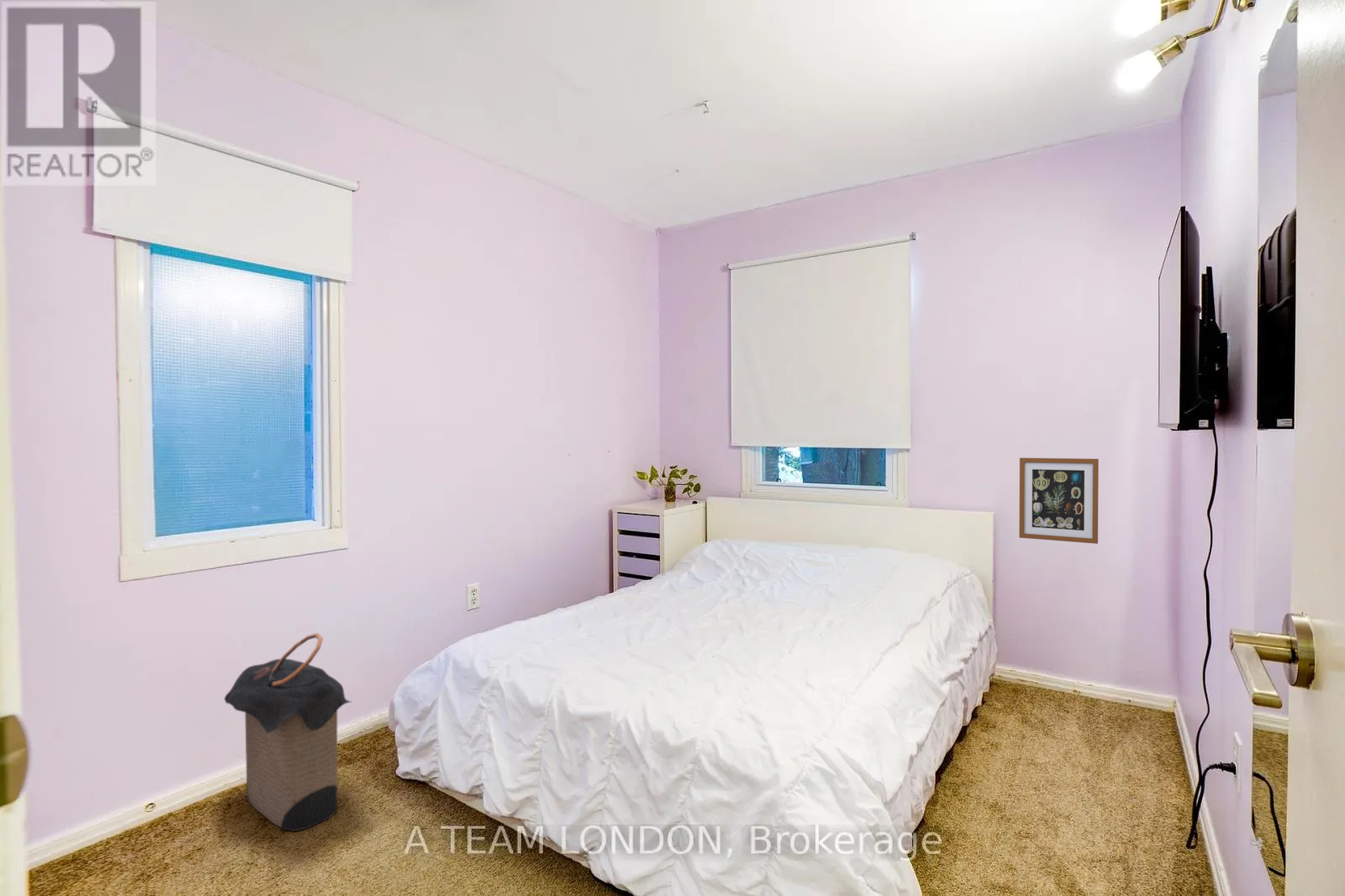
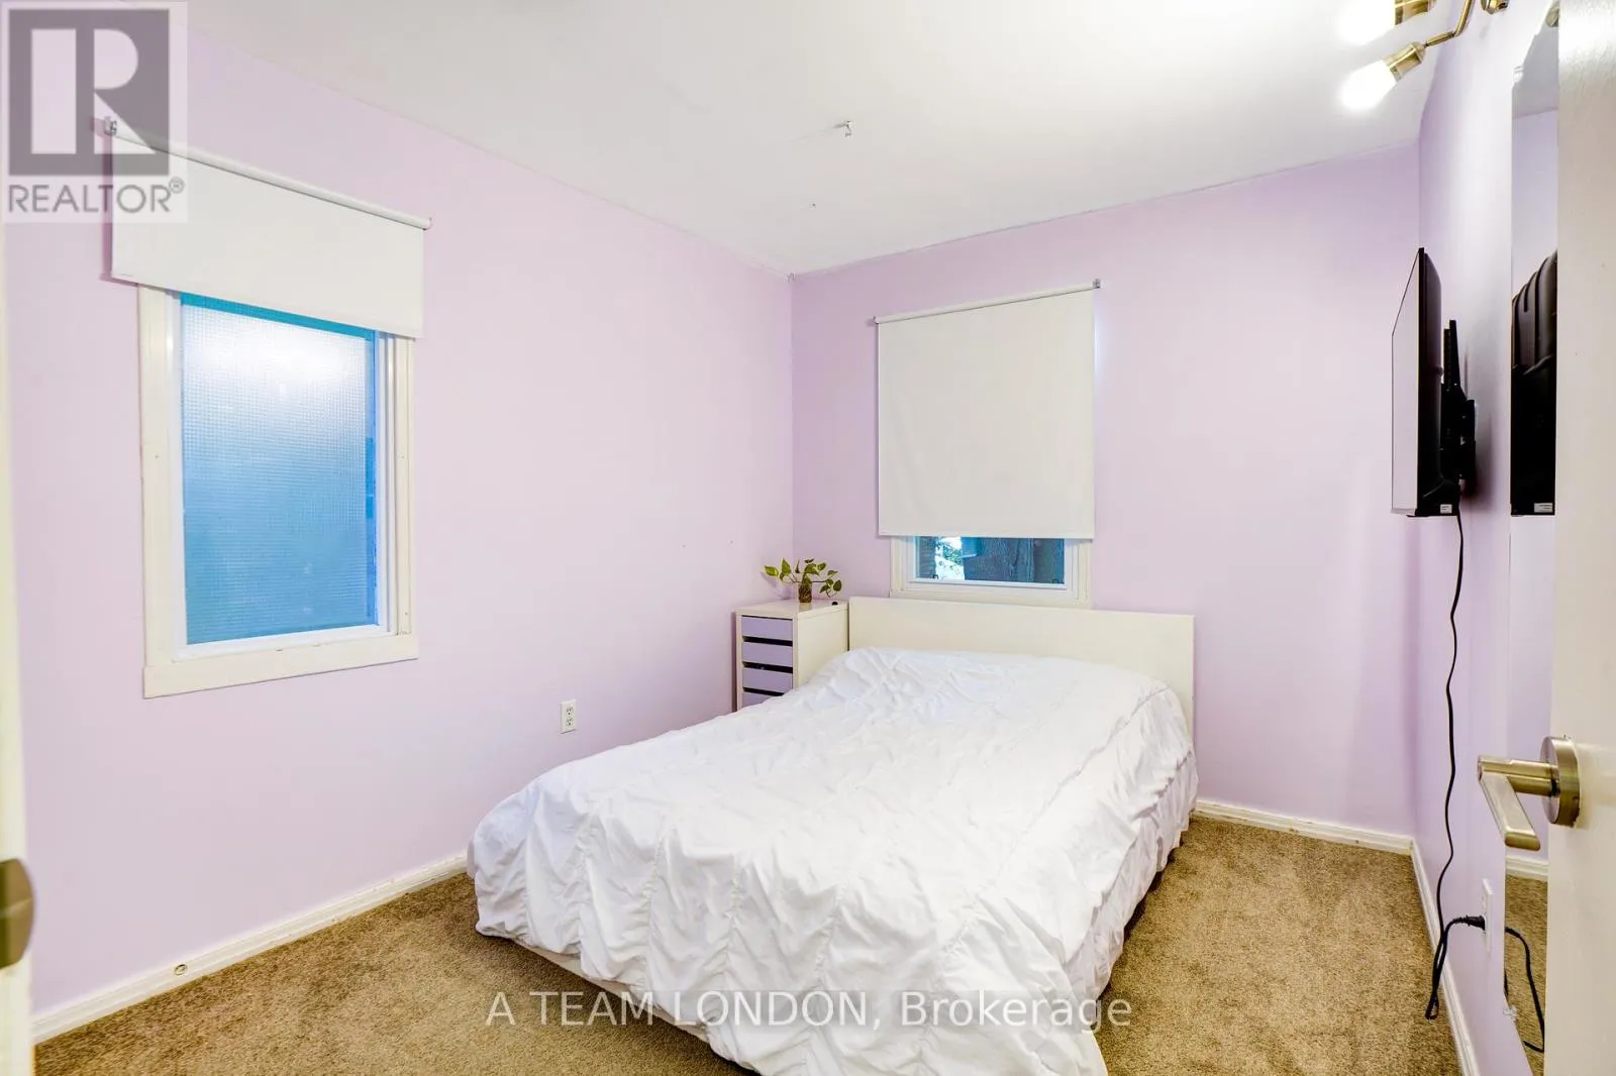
- wall art (1058, 499)
- laundry hamper (286, 719)
